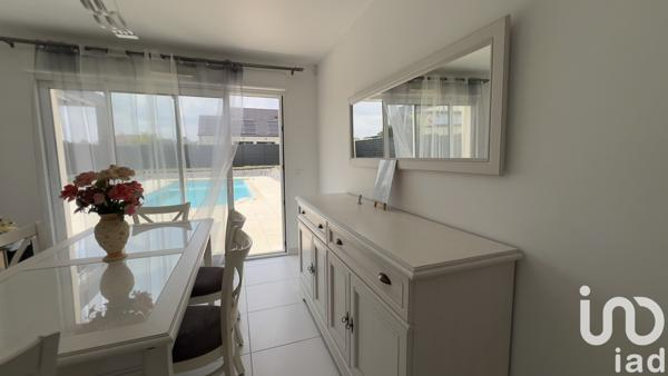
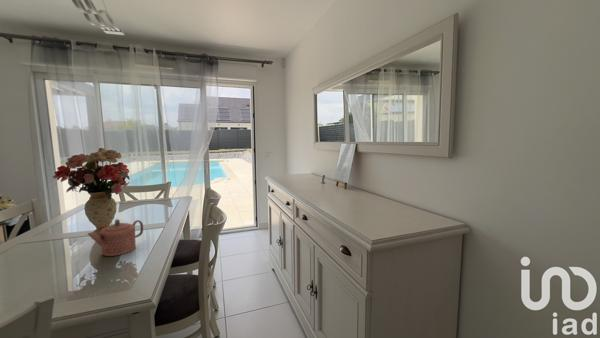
+ teapot (117, 234)
